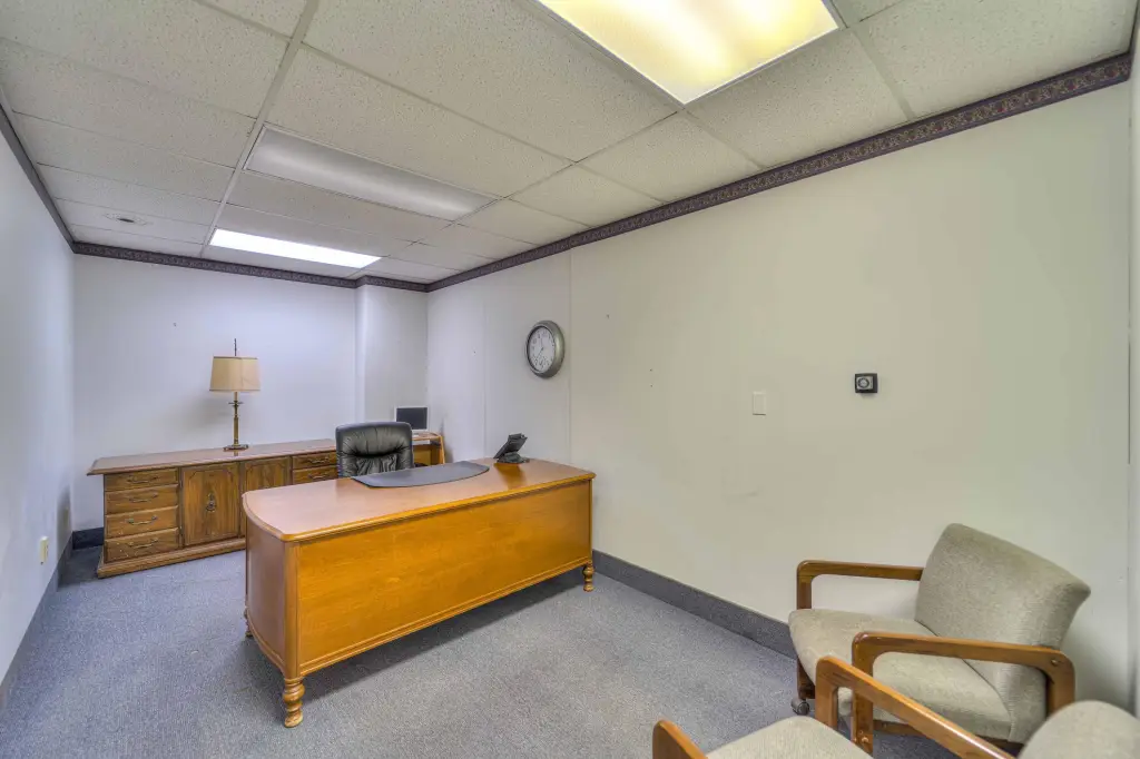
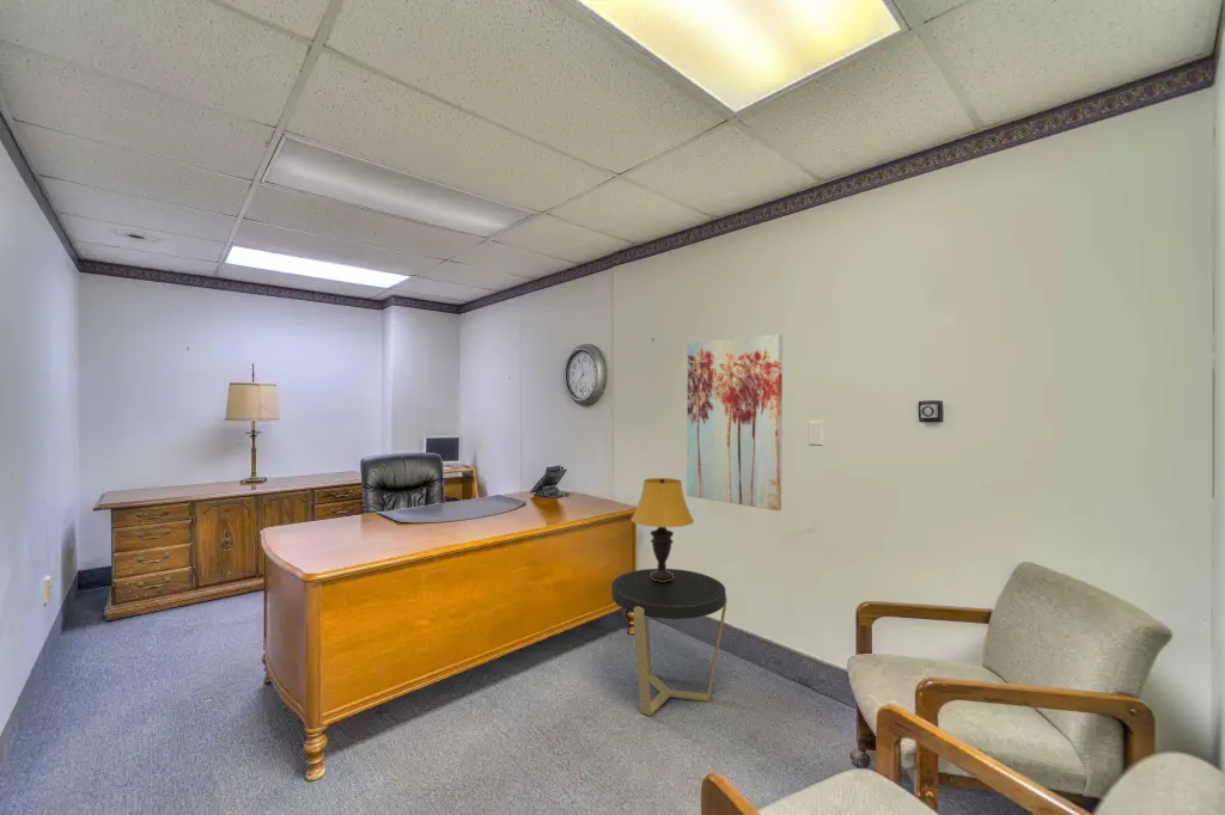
+ side table (648, 639)
+ wall art (731, 421)
+ table lamp (662, 528)
